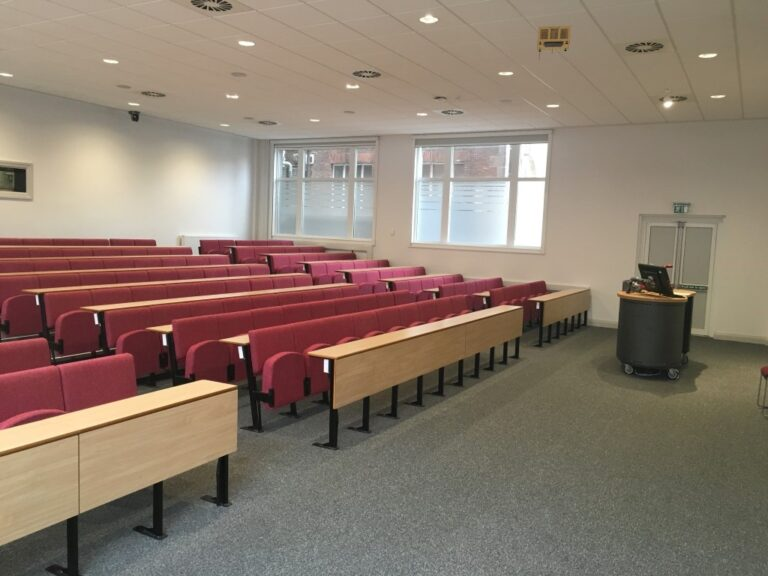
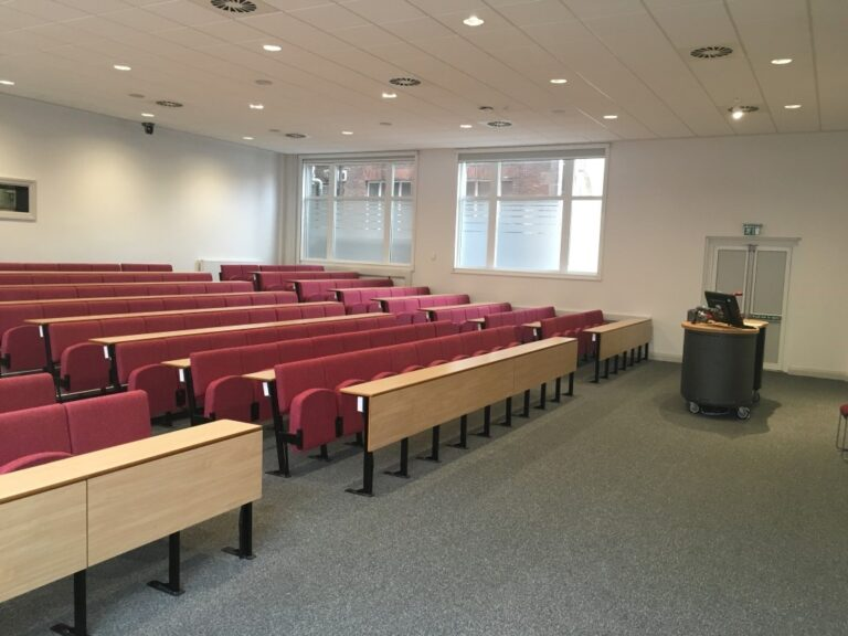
- projector (553, 41)
